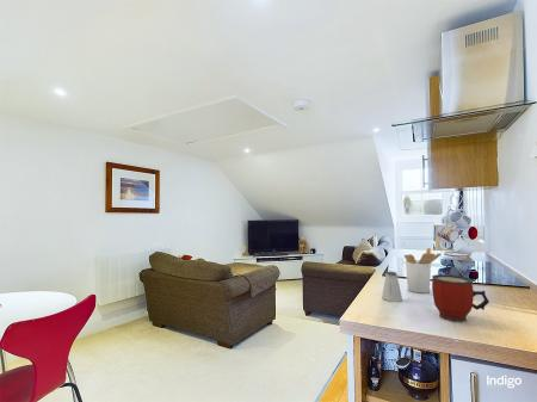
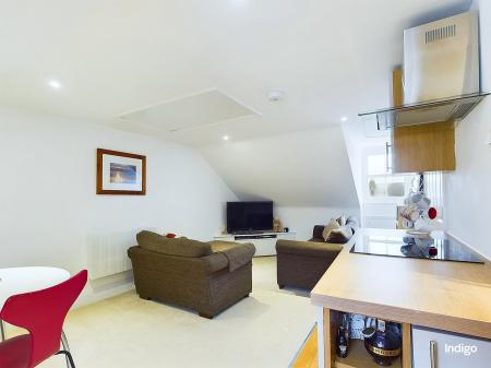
- mug (458, 298)
- saltshaker (391, 285)
- utensil holder (422, 270)
